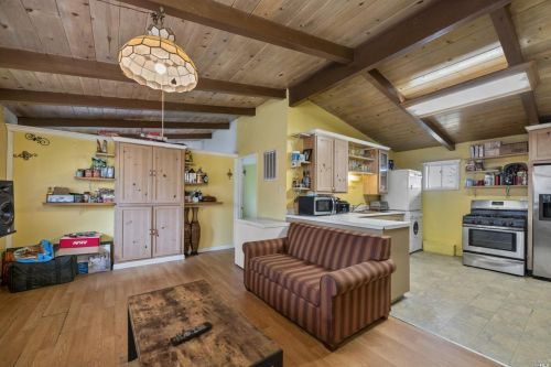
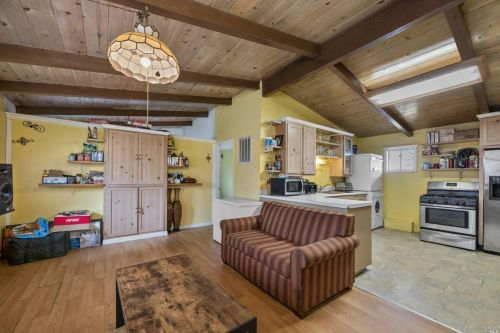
- remote control (192, 333)
